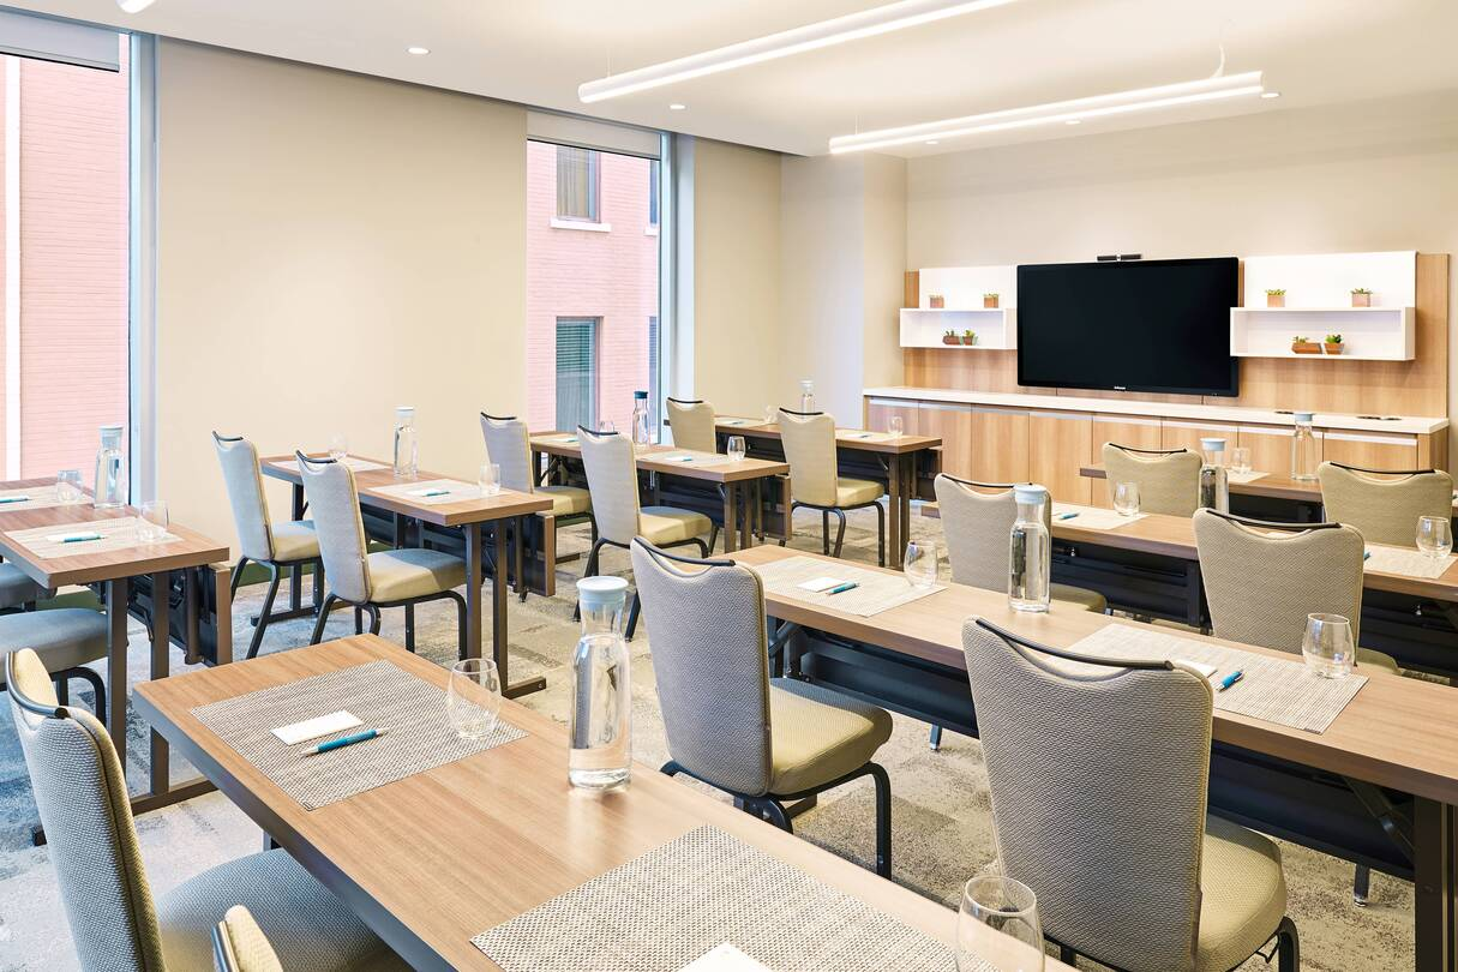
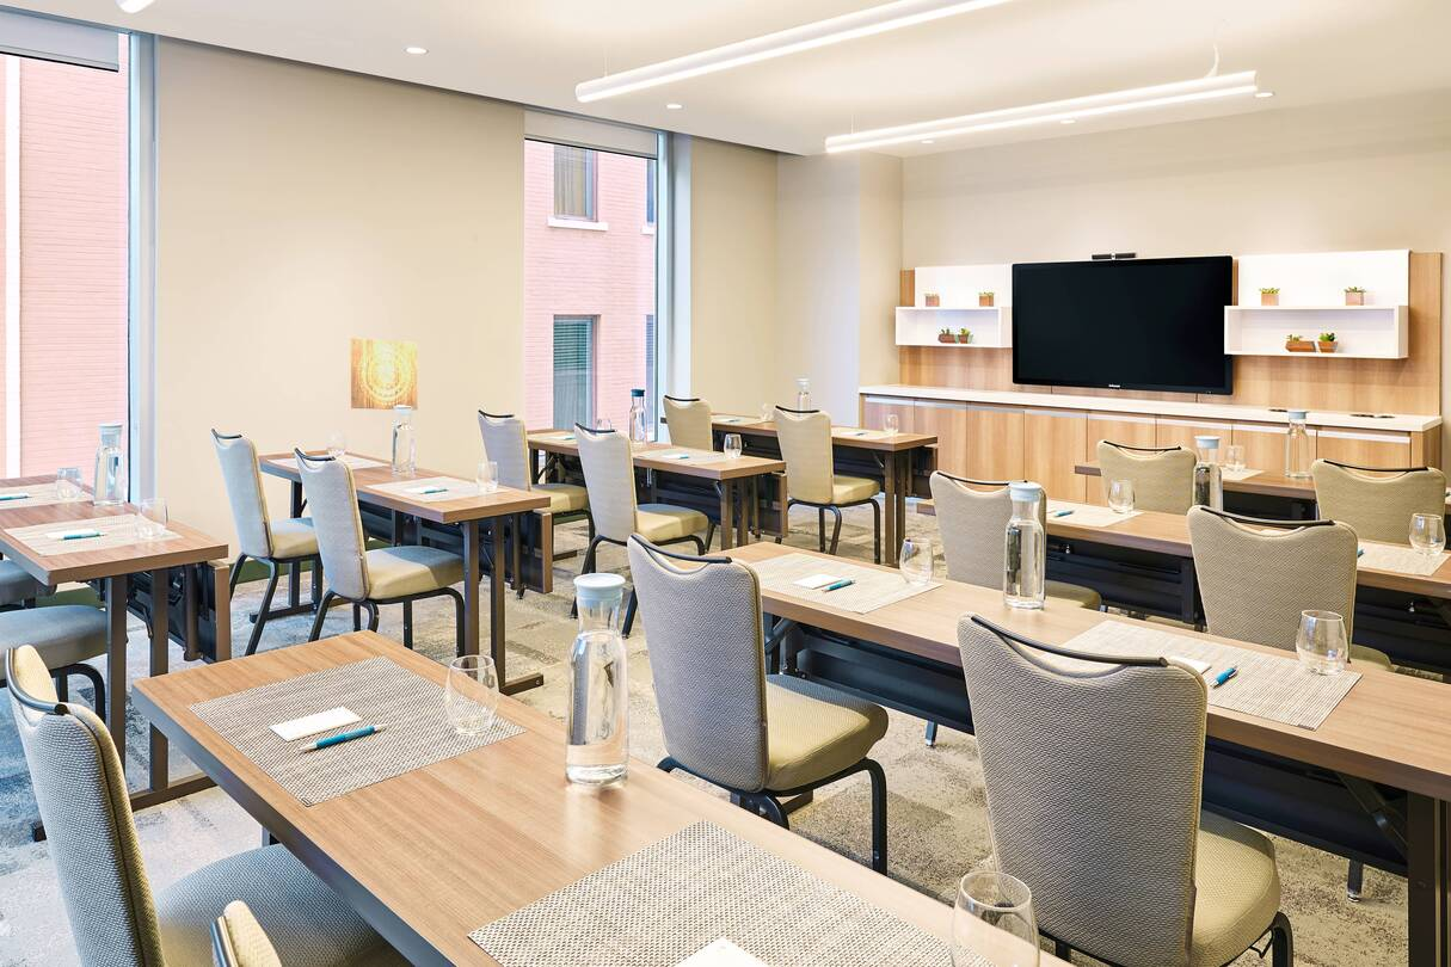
+ wall art (385, 375)
